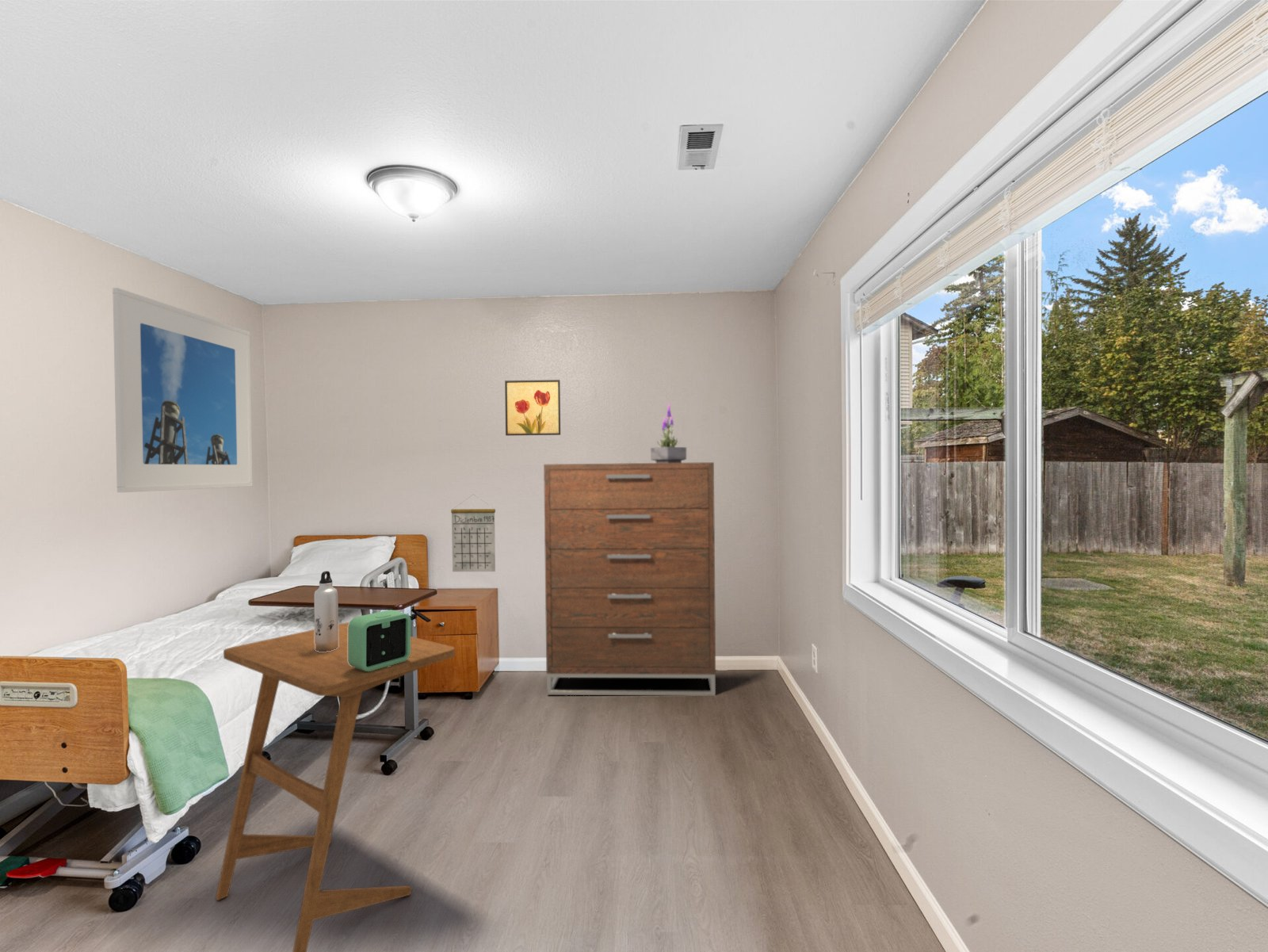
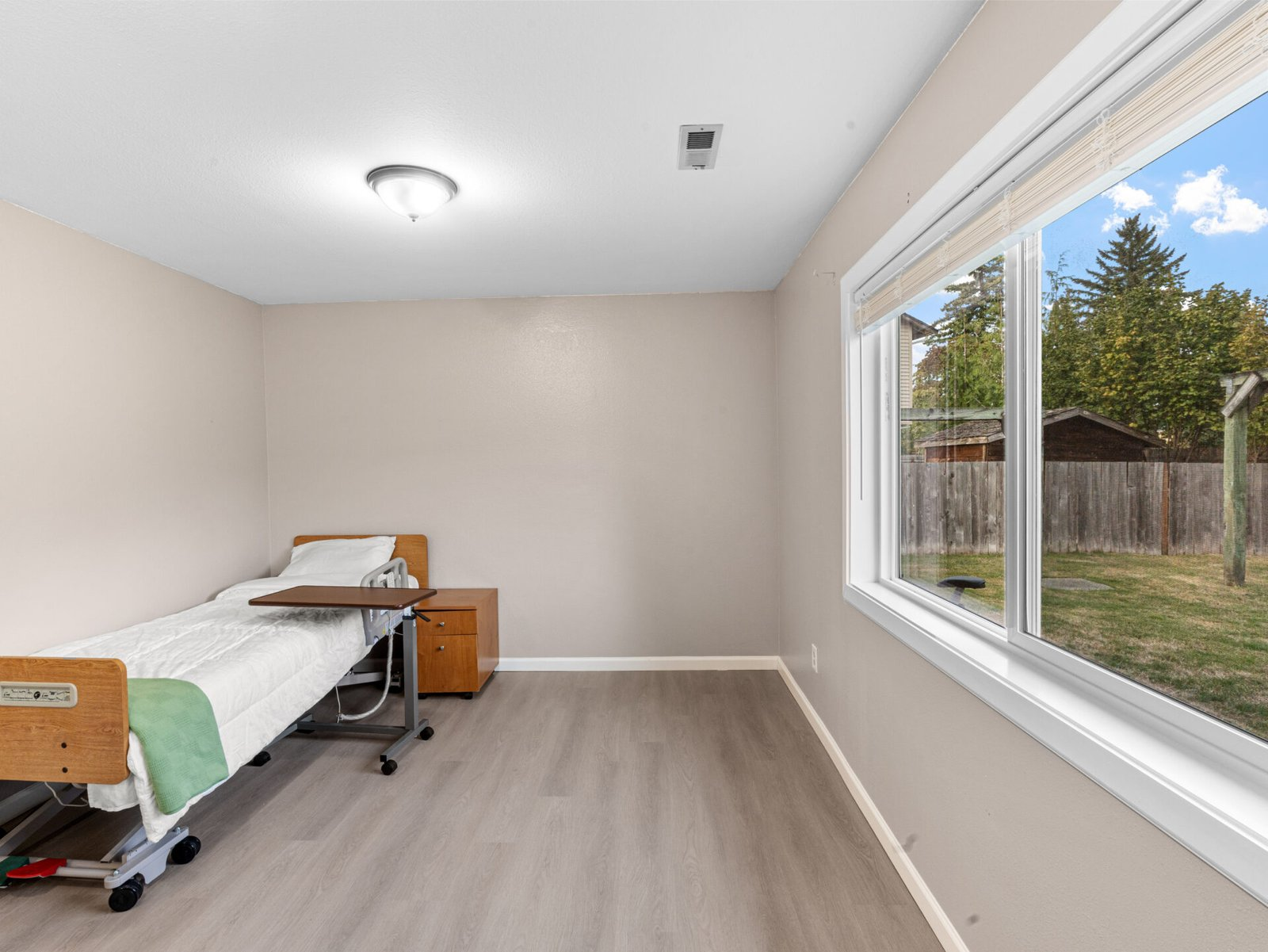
- water bottle (326, 609)
- calendar (473, 533)
- dresser (631, 572)
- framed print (192, 400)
- alarm clock (380, 639)
- potted plant (668, 432)
- side table (333, 767)
- wall art (533, 407)
